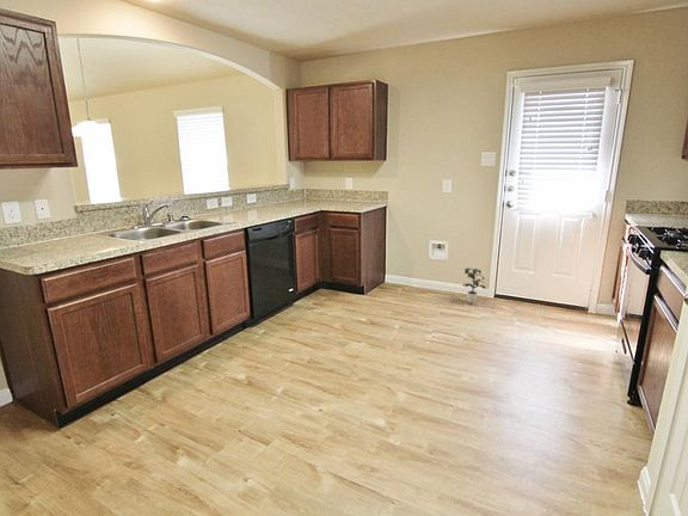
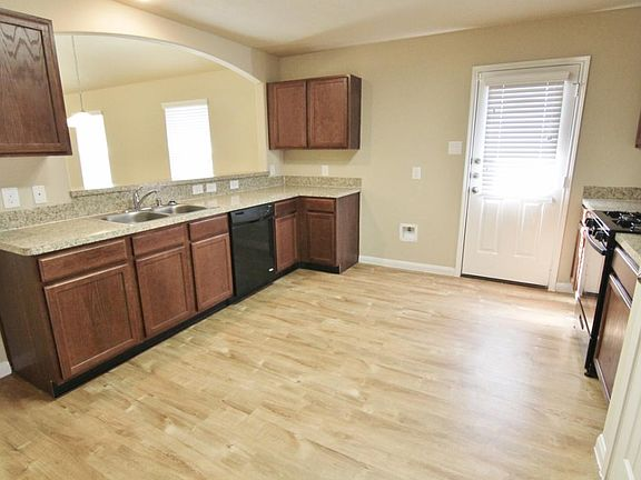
- potted plant (475, 284)
